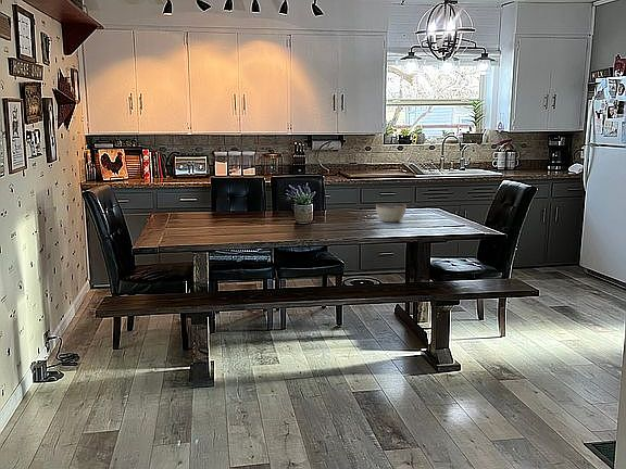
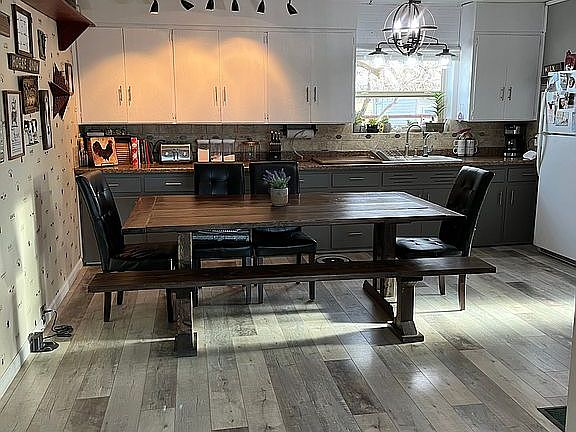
- bowl (390, 213)
